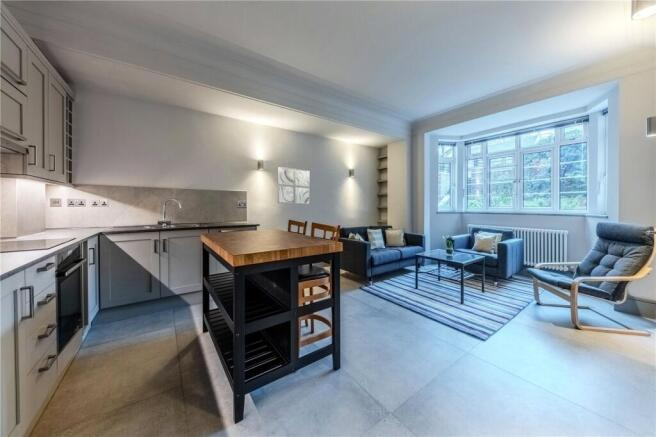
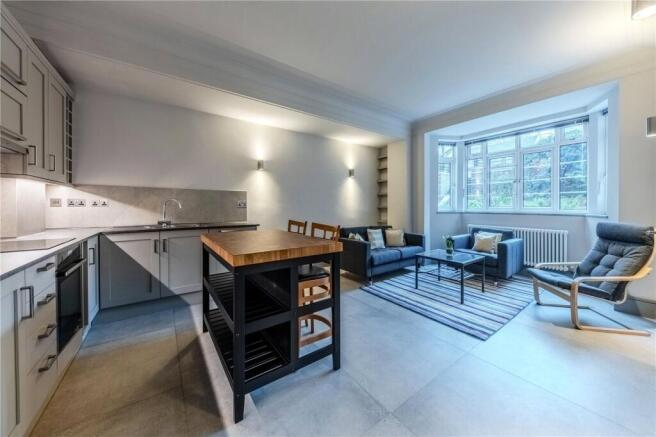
- wall art (294, 185)
